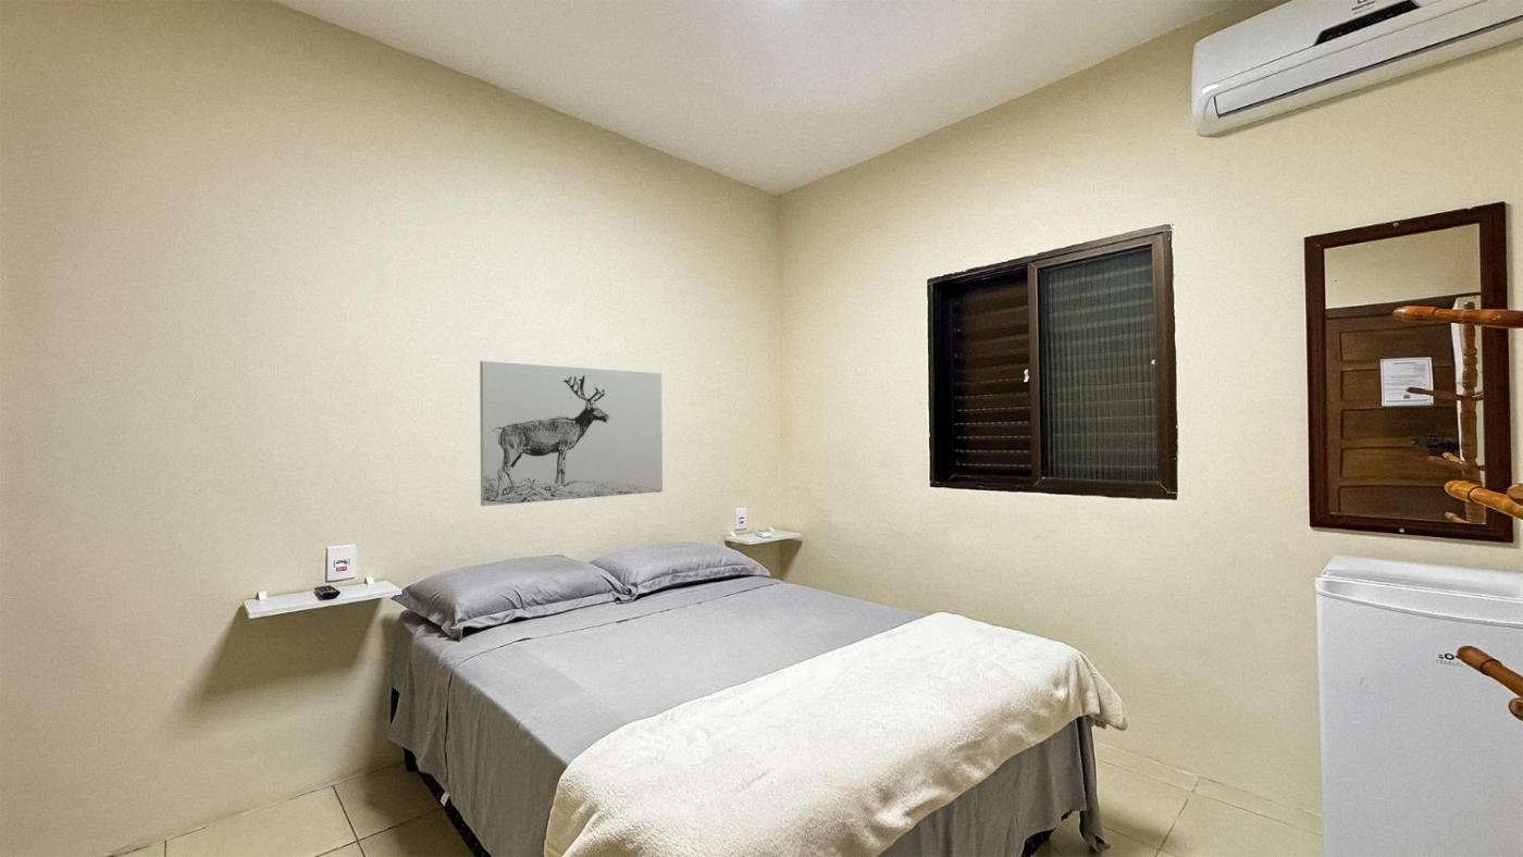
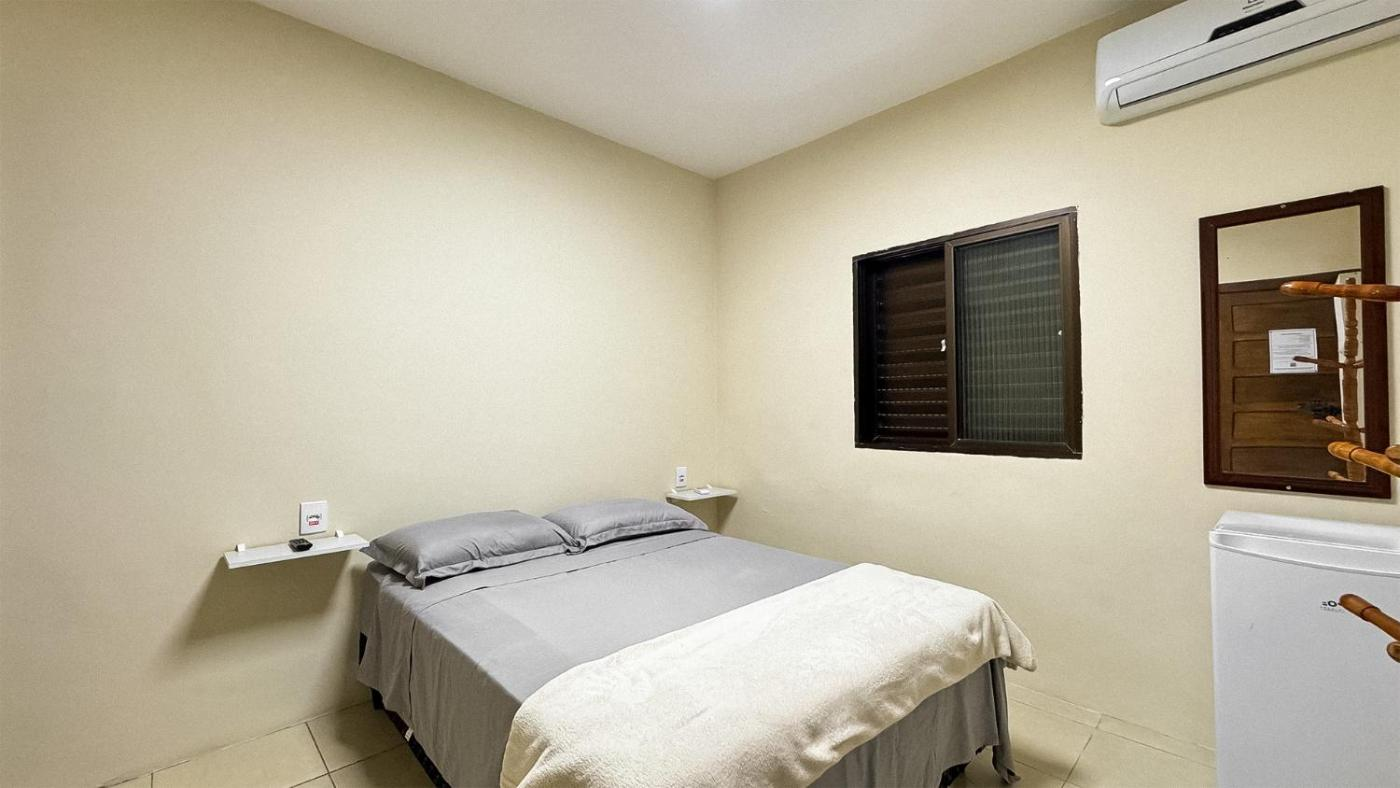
- wall art (580, 433)
